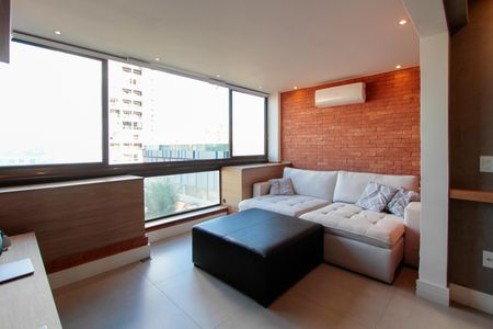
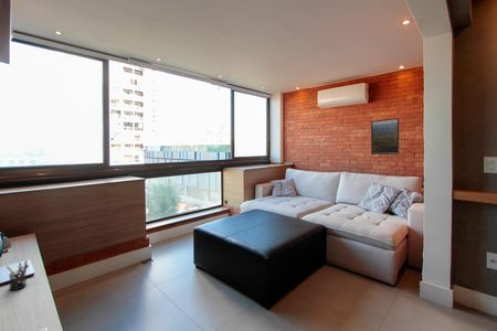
+ pen holder (19, 274)
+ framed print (384, 137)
